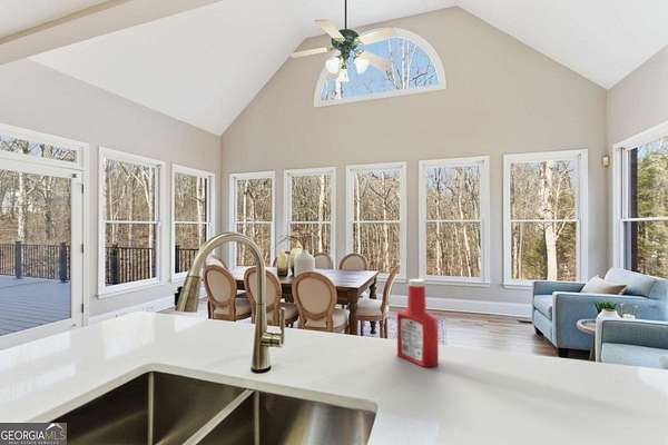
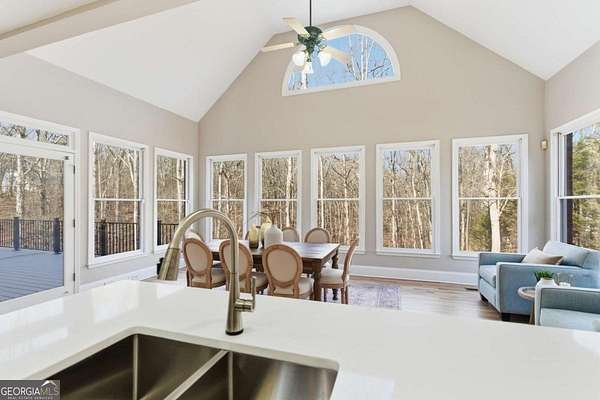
- soap bottle (416, 319)
